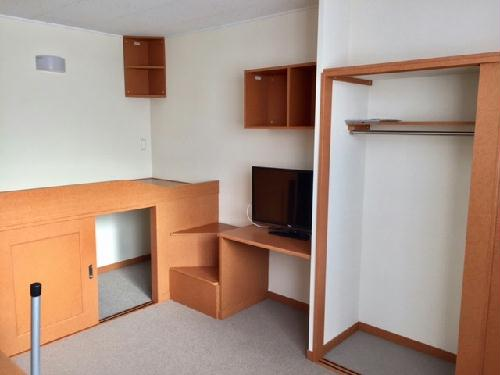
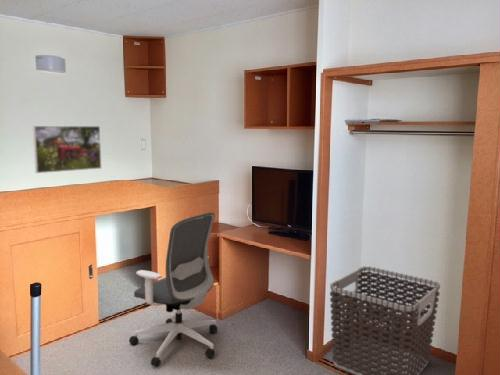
+ clothes hamper (383, 323)
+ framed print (69, 148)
+ office chair (178, 280)
